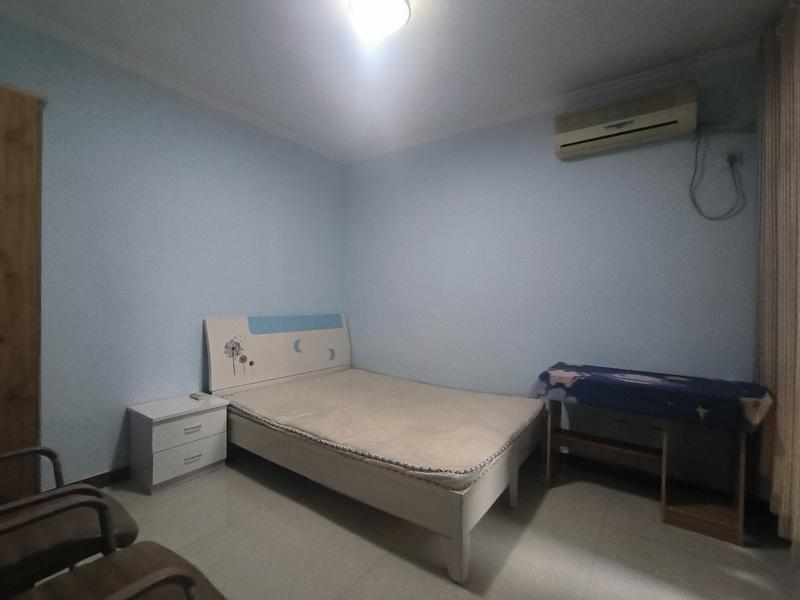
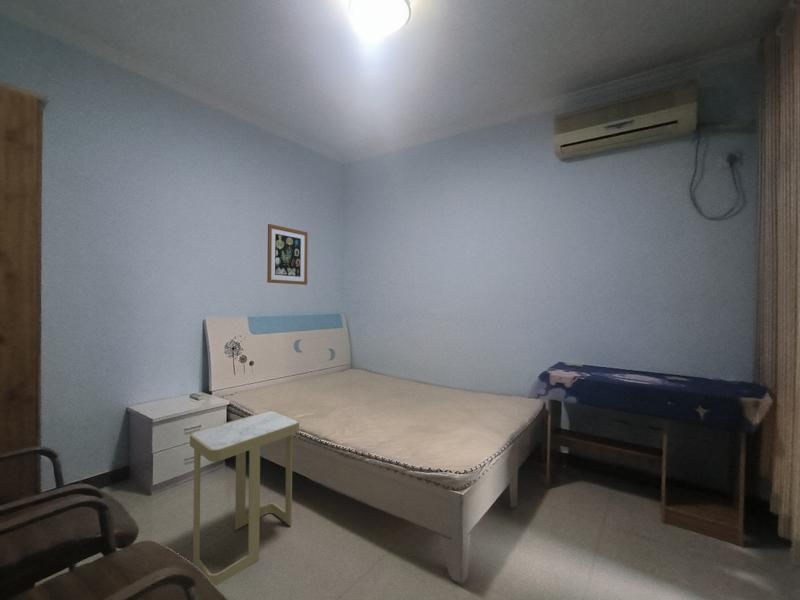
+ wall art (288, 256)
+ side table (245, 484)
